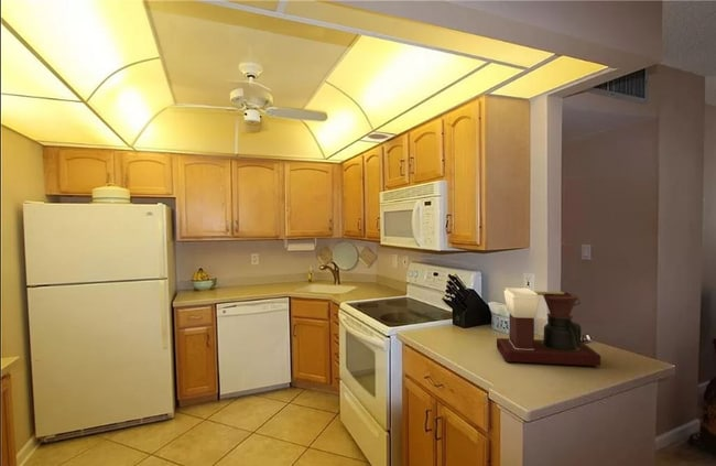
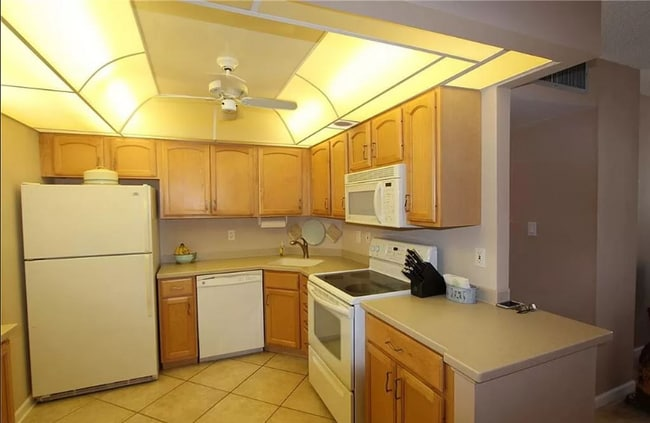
- coffee maker (545, 325)
